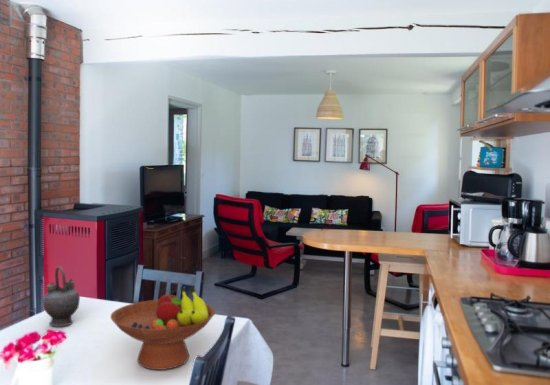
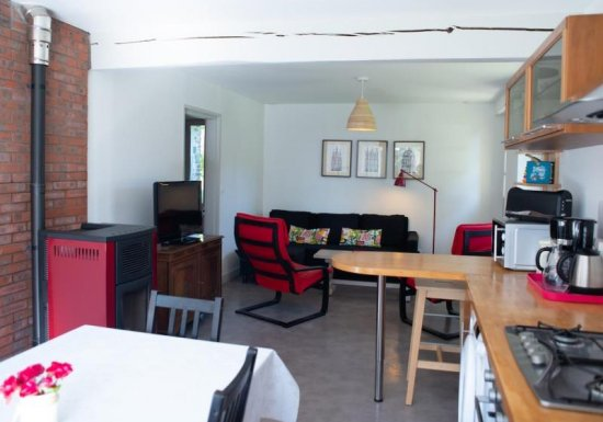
- fruit bowl (163, 327)
- teapot (60, 294)
